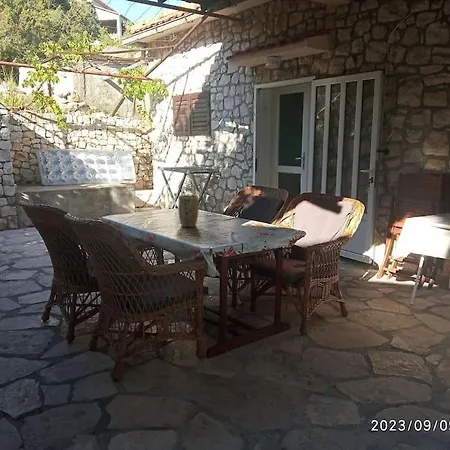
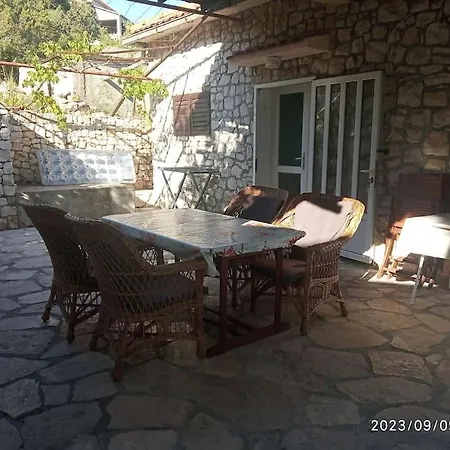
- plant pot (188, 211)
